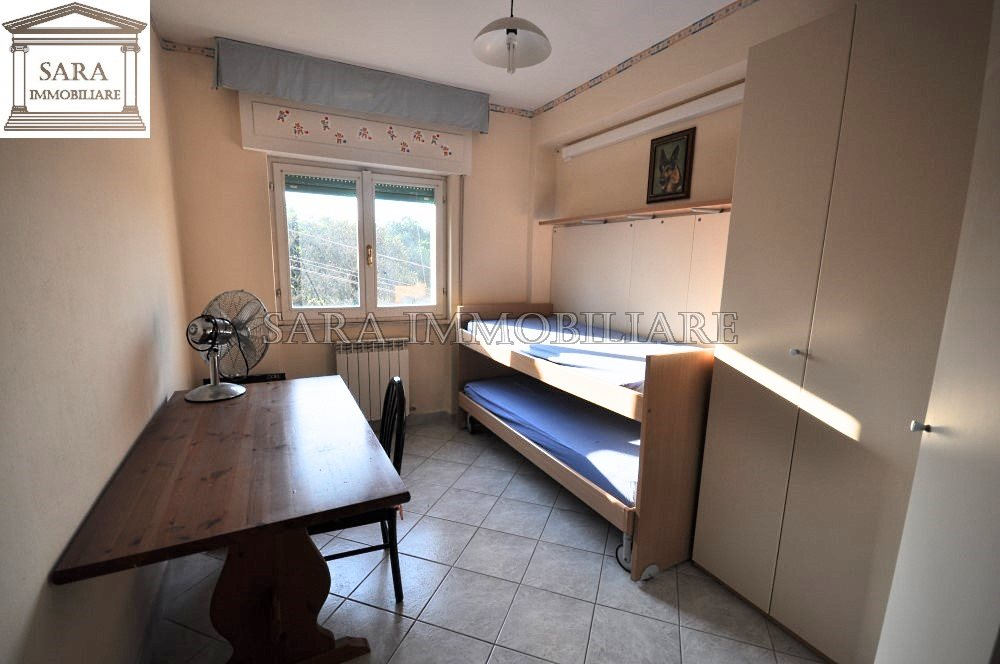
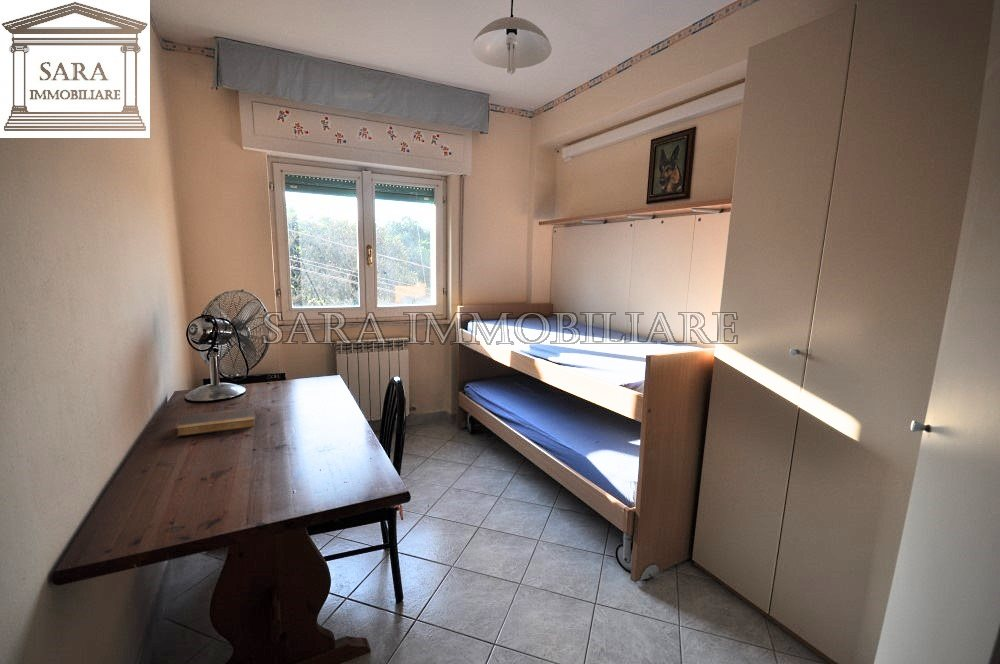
+ book (219, 420)
